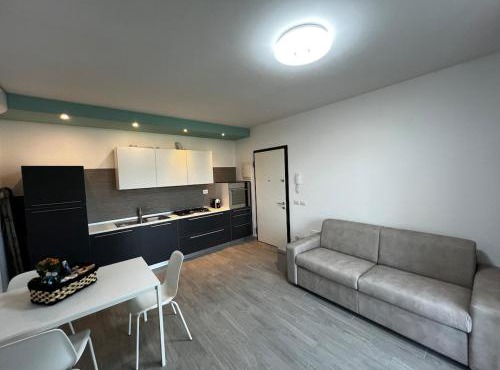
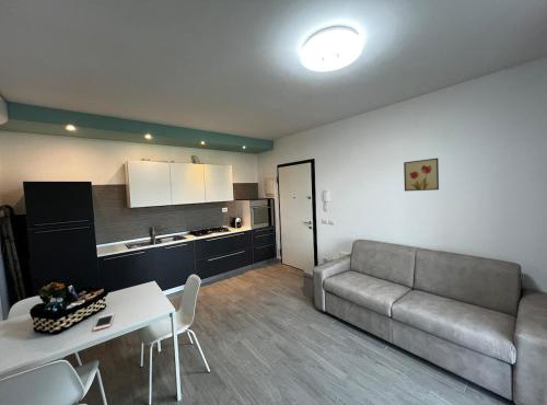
+ cell phone (104, 321)
+ wall art (420, 175)
